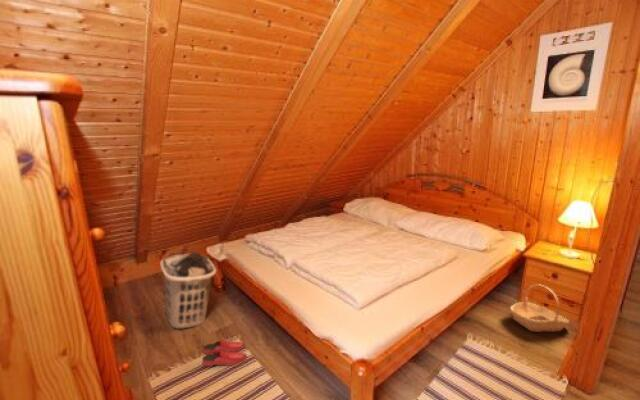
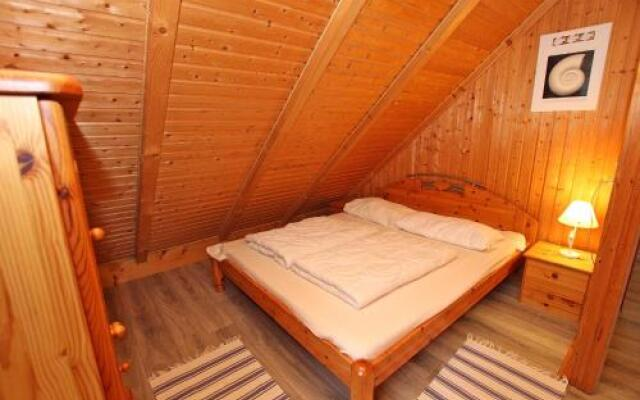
- slippers (224, 350)
- basket (540, 306)
- clothes hamper (187, 285)
